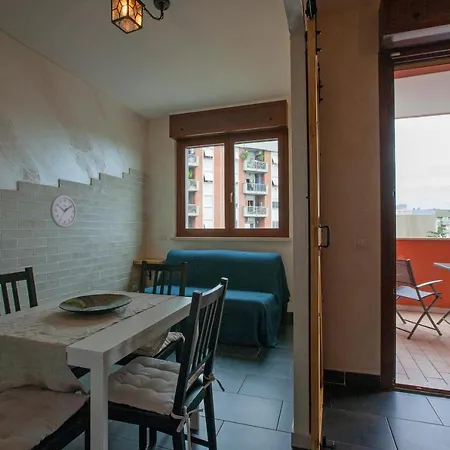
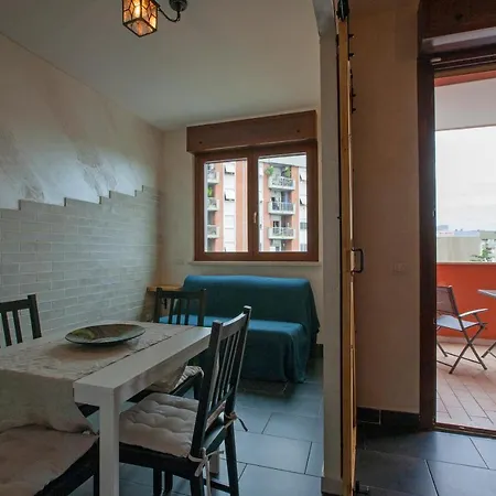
- wall clock (64, 211)
